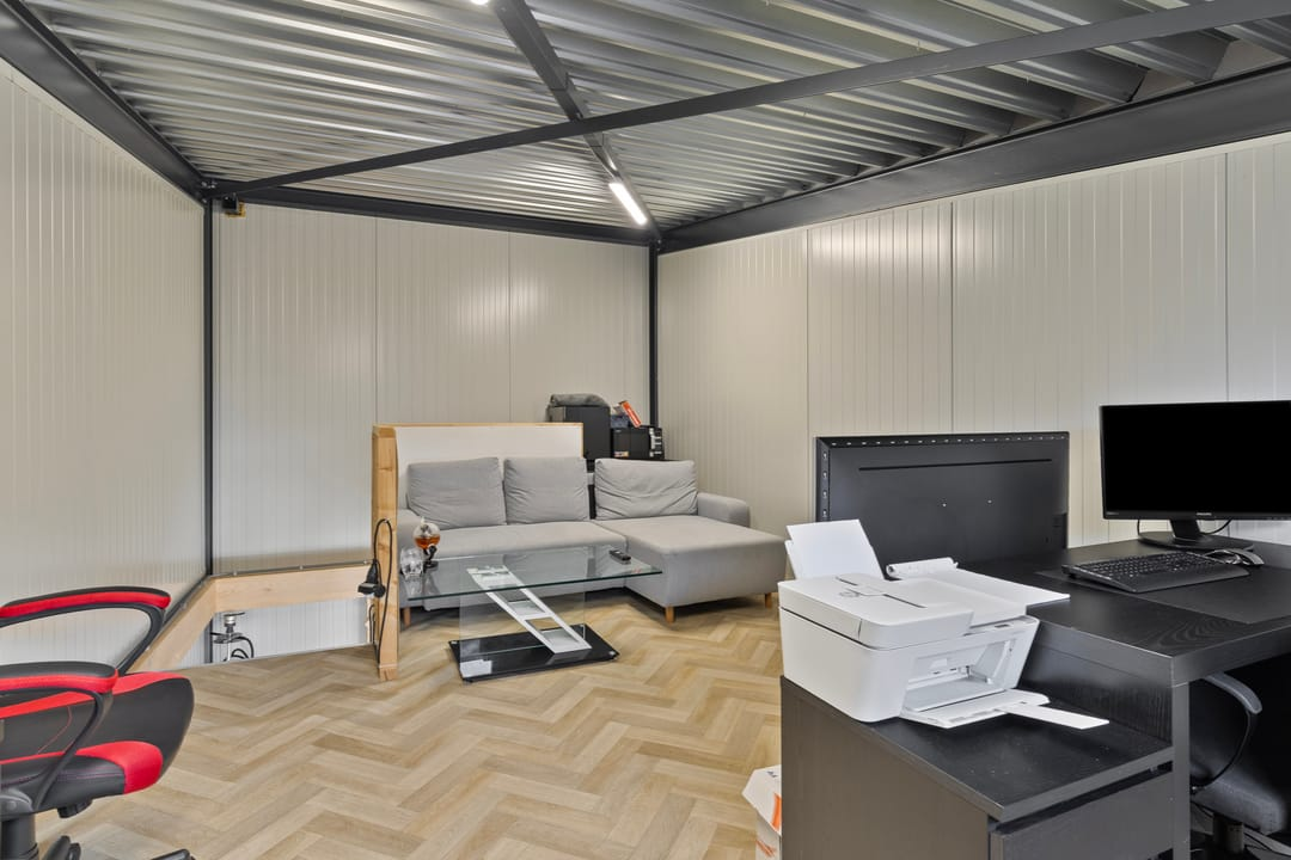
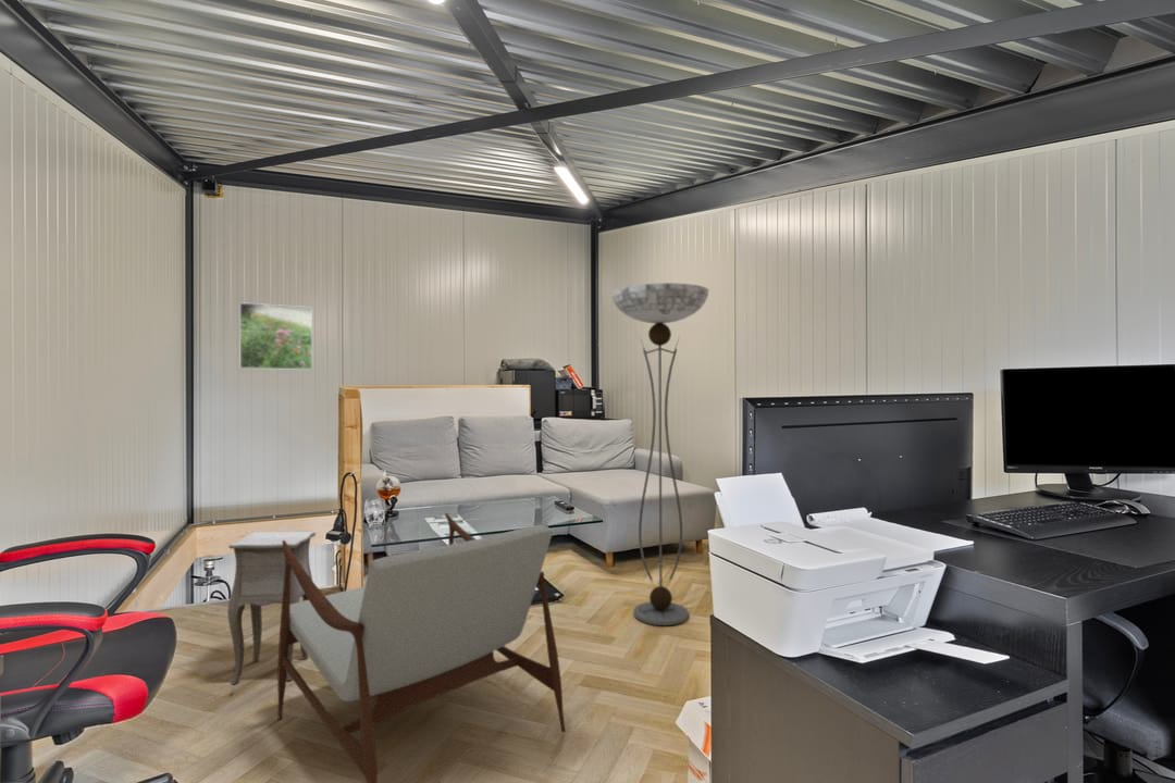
+ side table (273, 602)
+ armchair (416, 622)
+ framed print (276, 336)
+ floor lamp (659, 452)
